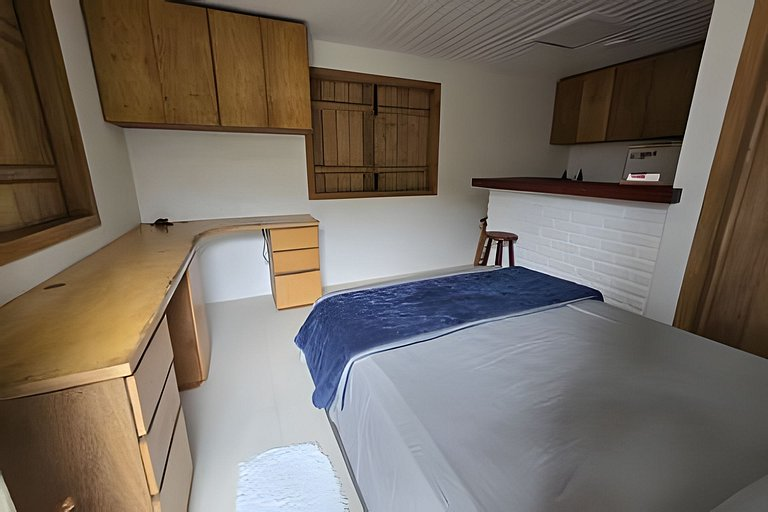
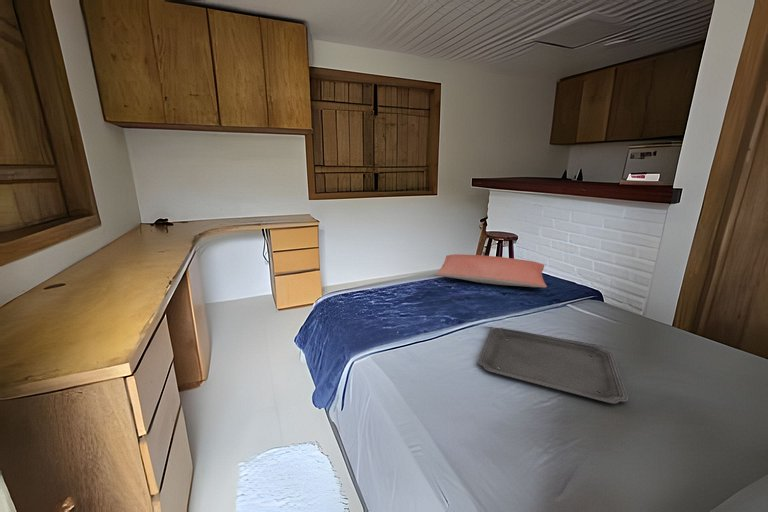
+ tray (546, 359)
+ pillow (490, 269)
